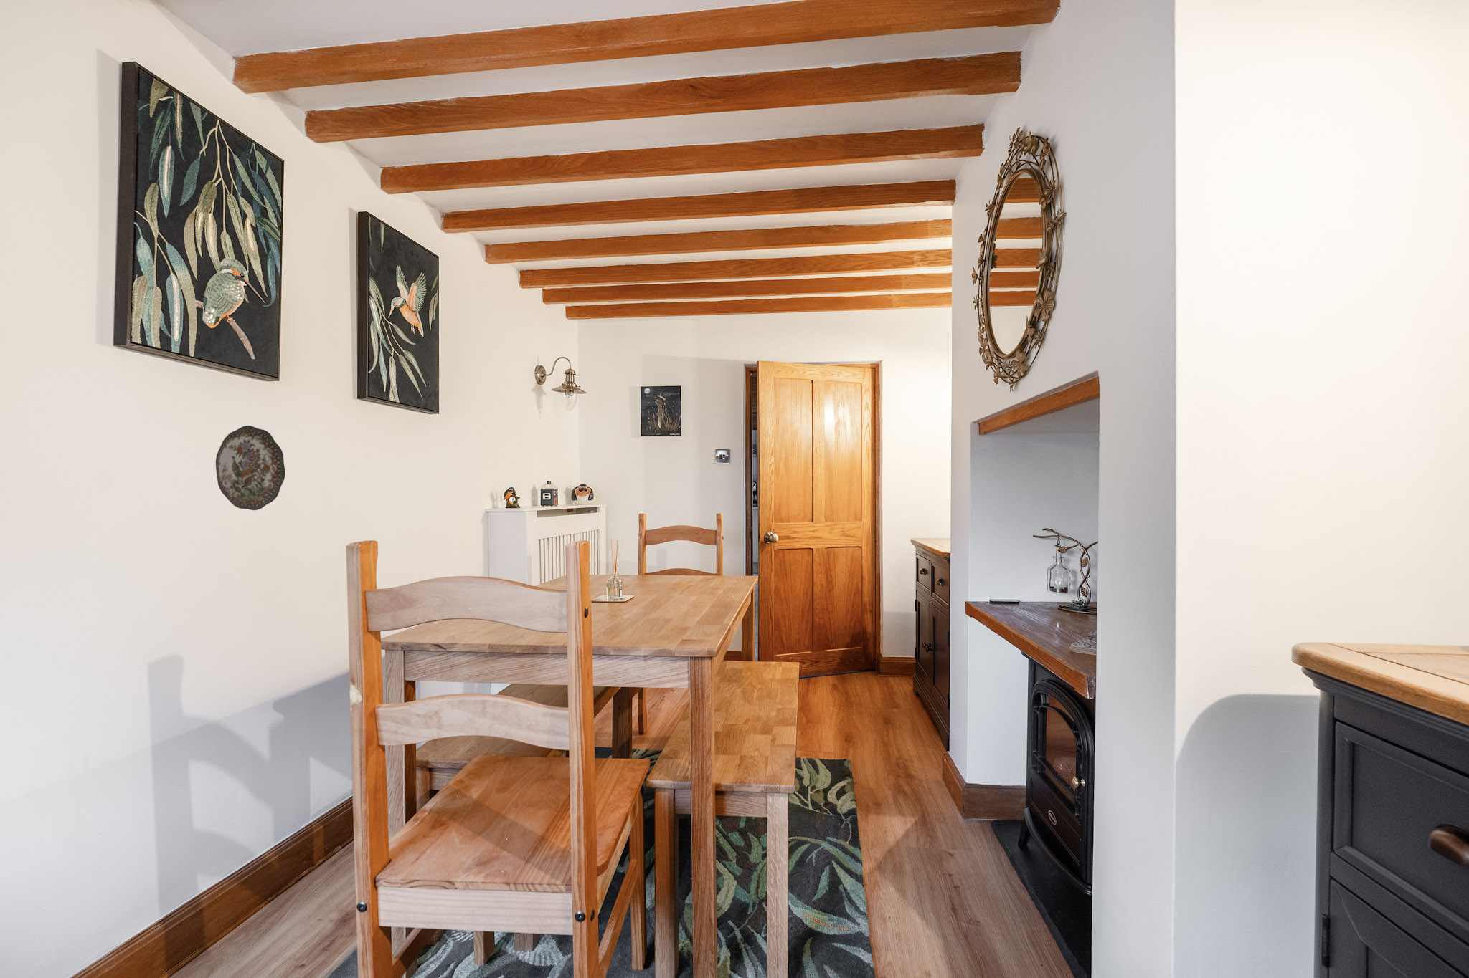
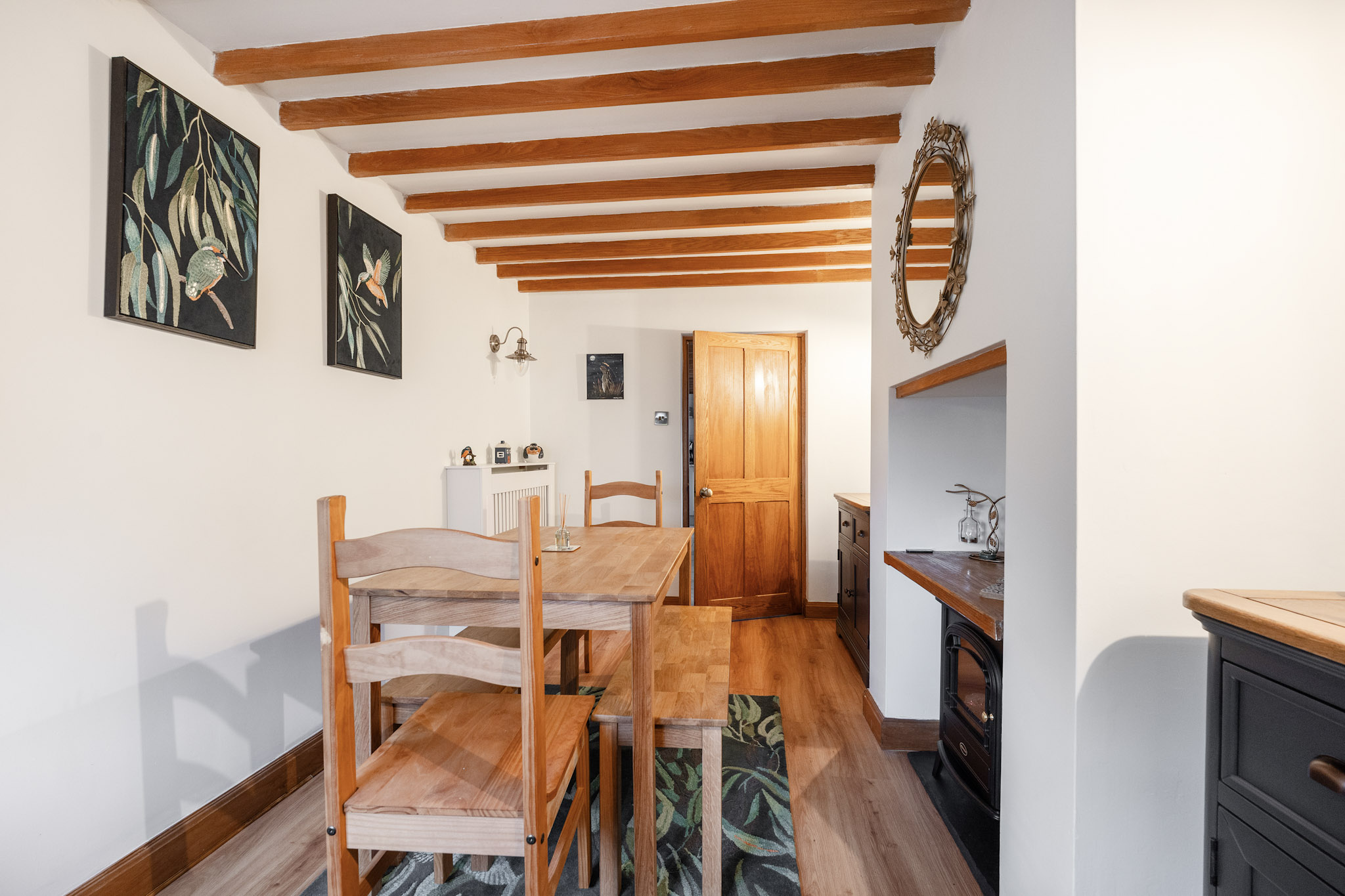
- decorative plate (249, 468)
